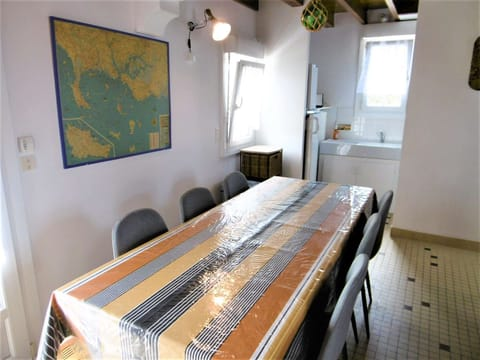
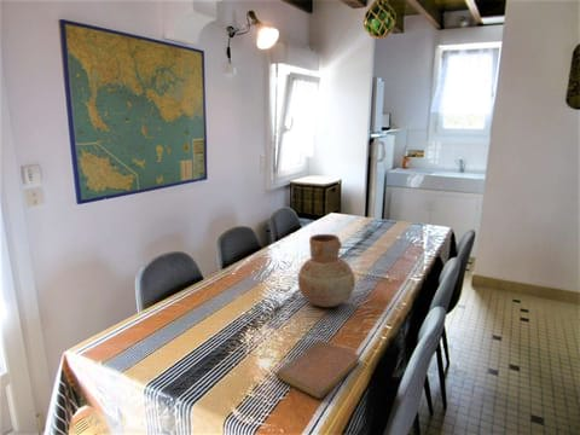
+ vase (326, 269)
+ notebook (319, 365)
